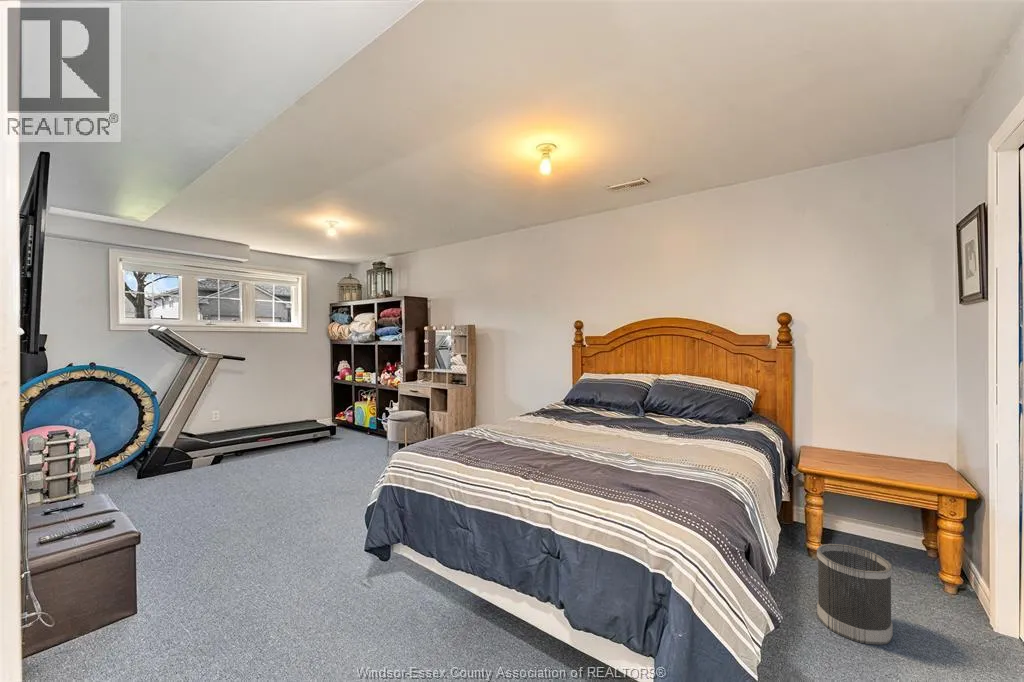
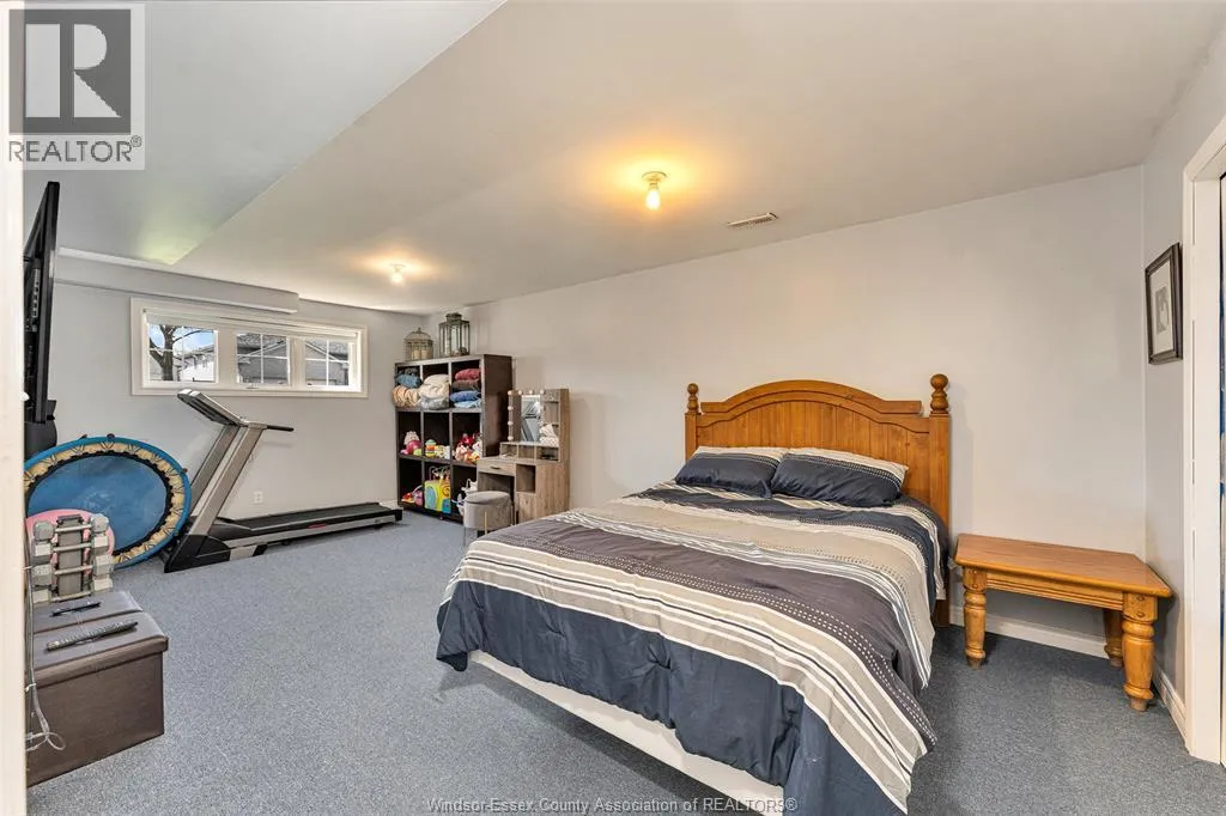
- wastebasket (853, 591)
